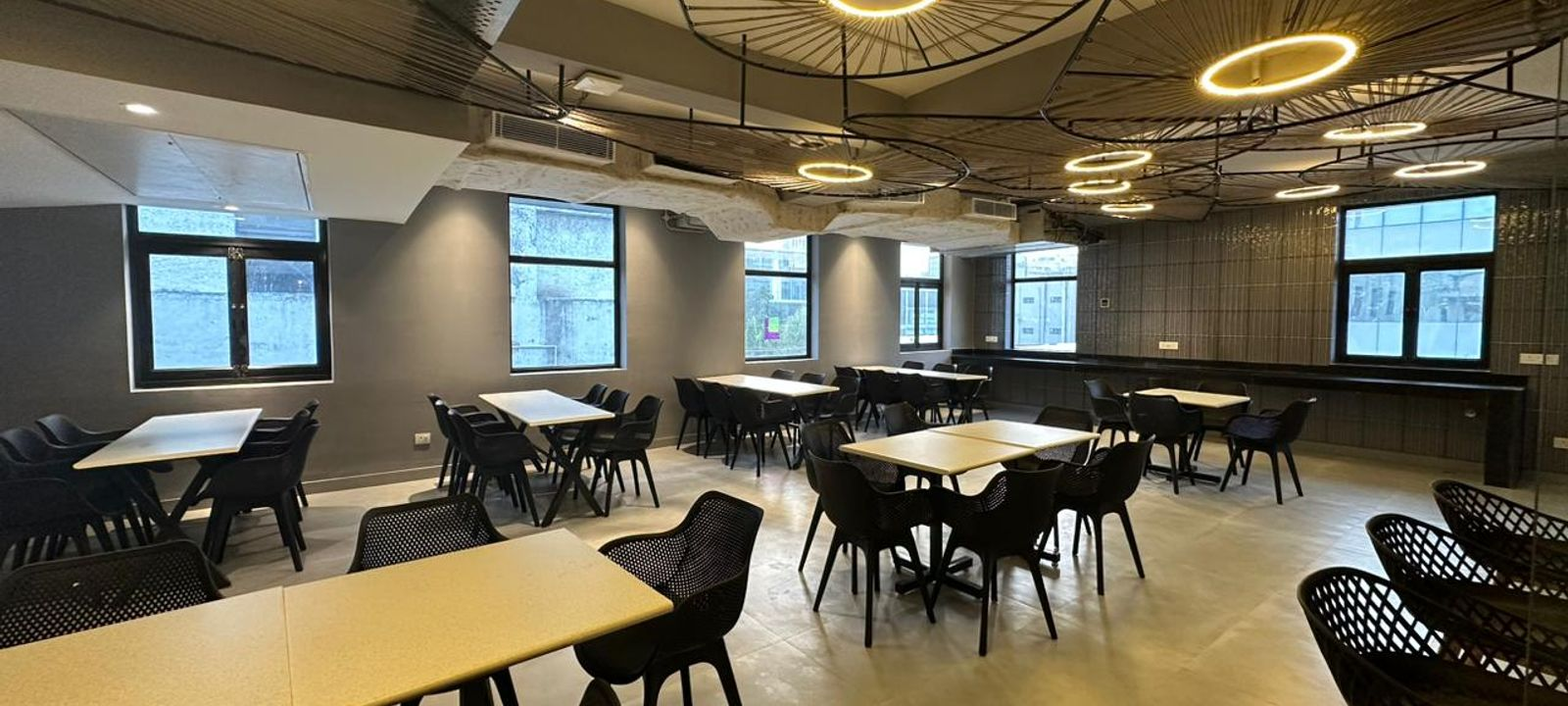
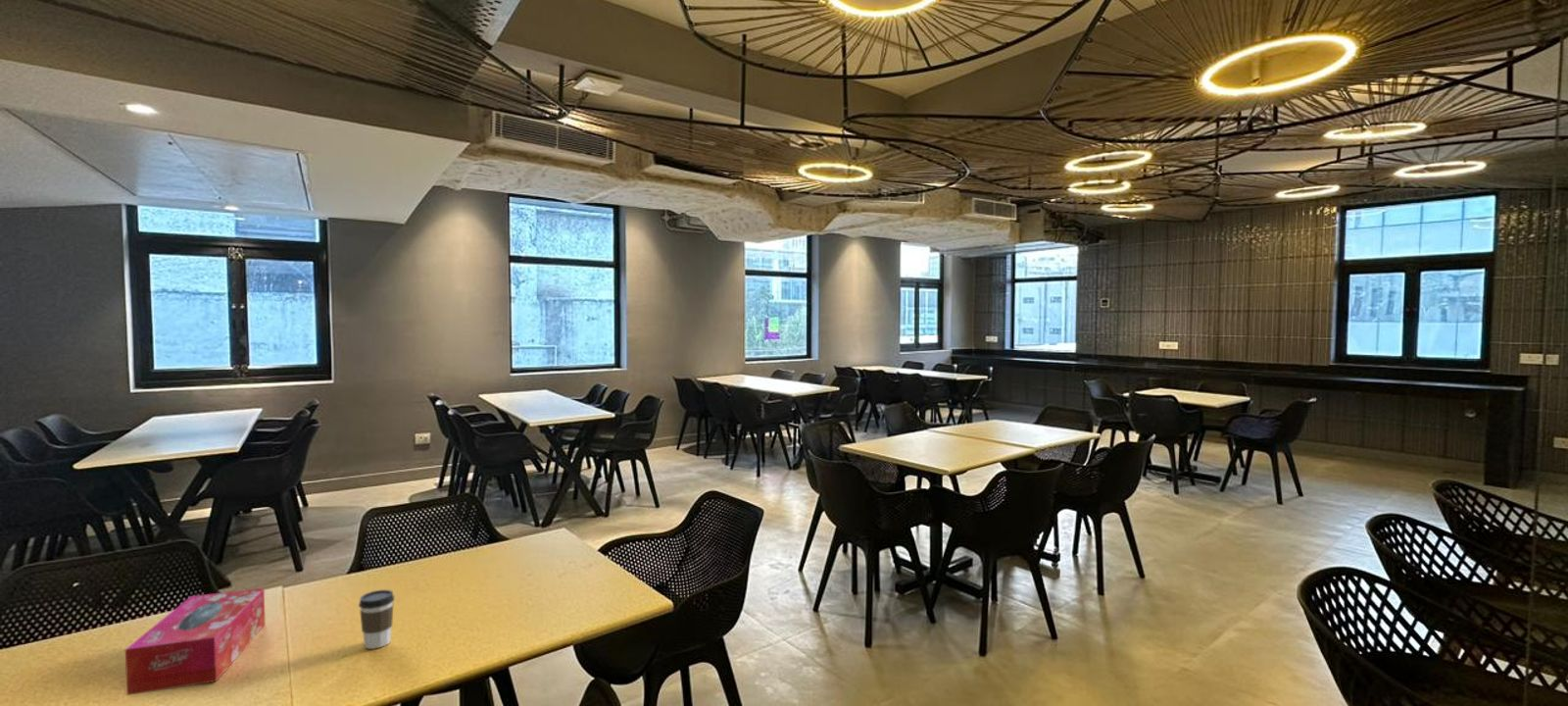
+ coffee cup (376, 619)
+ tissue box (202, 635)
